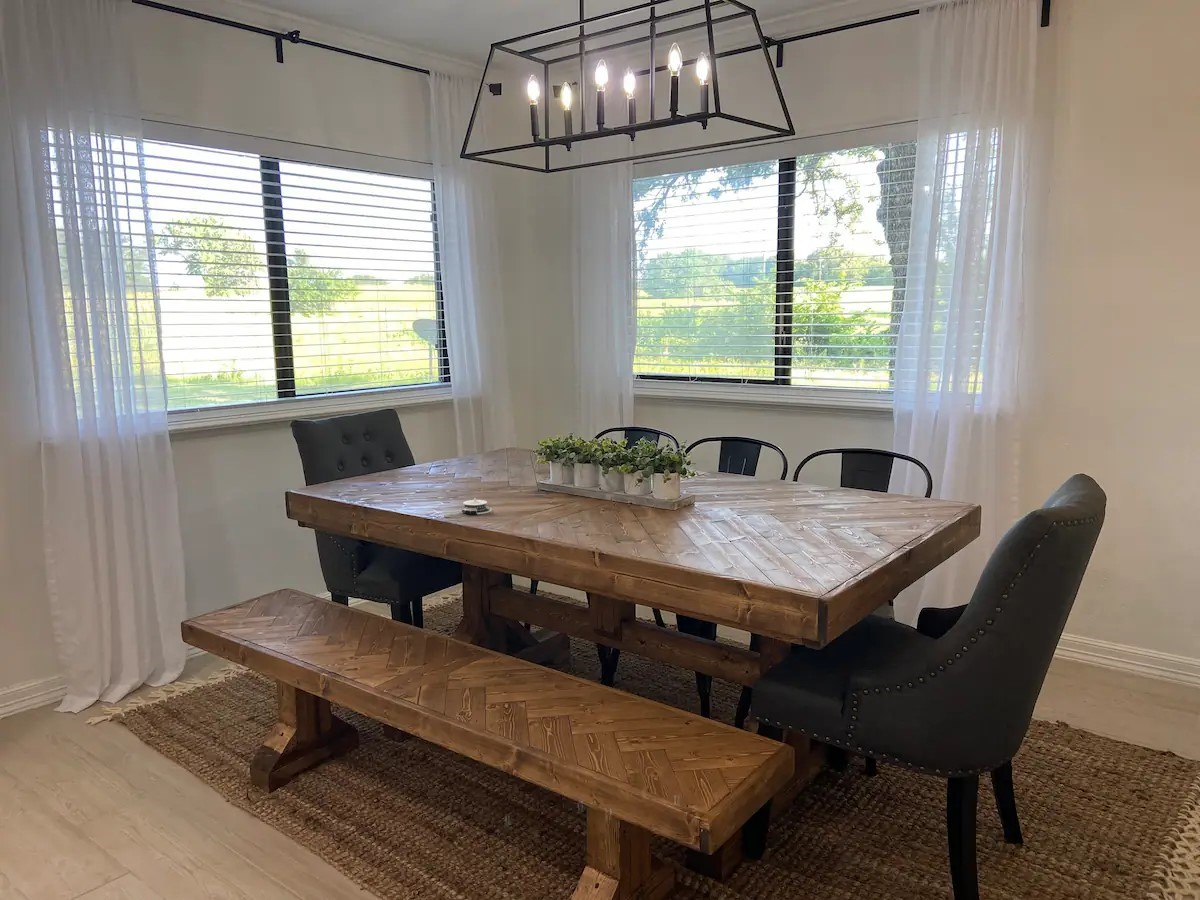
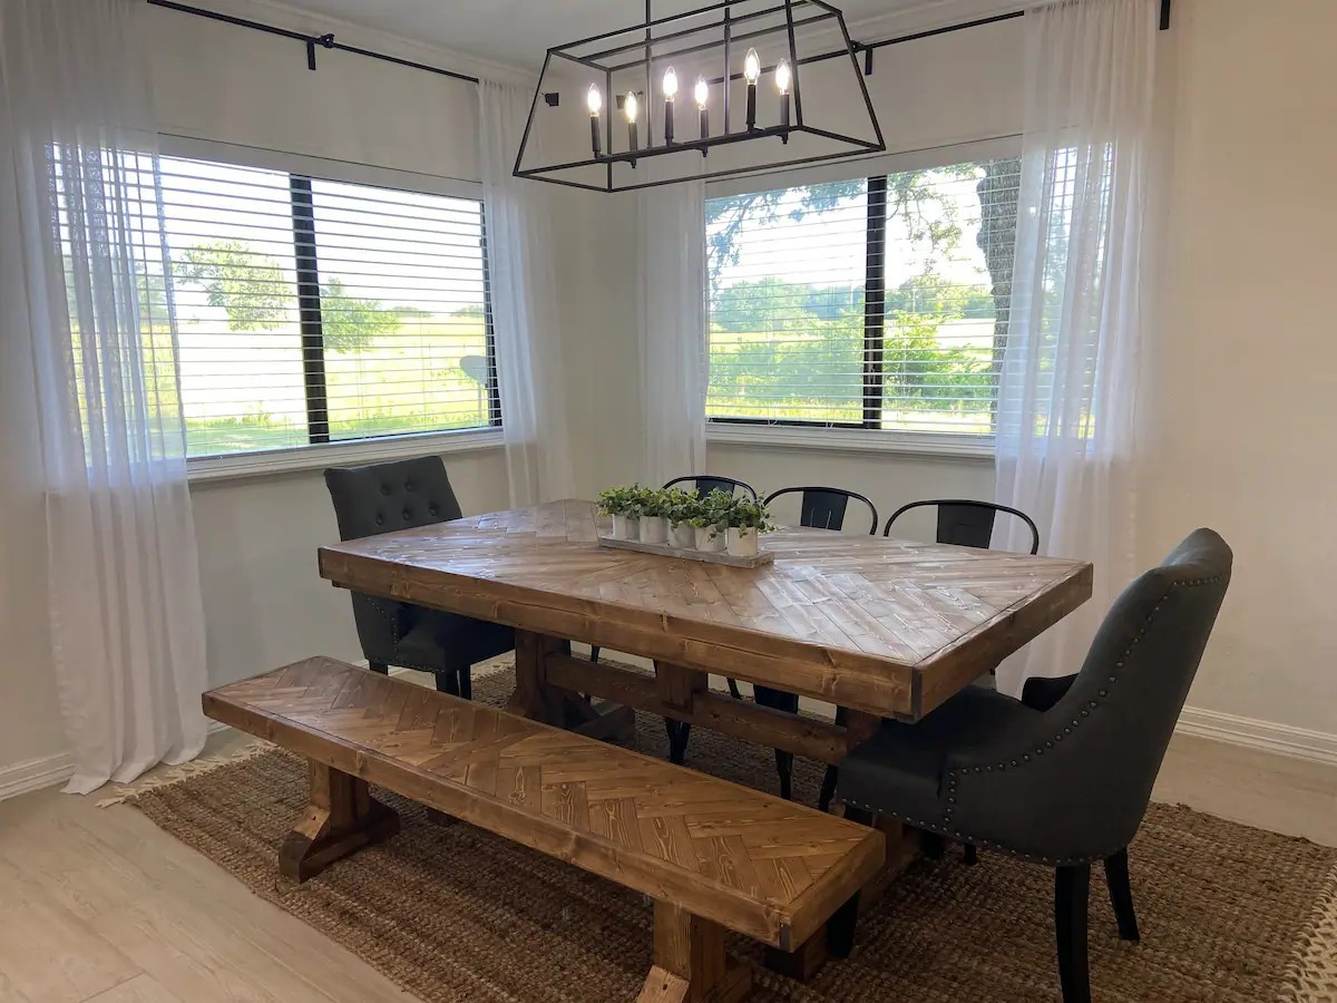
- architectural model (475, 503)
